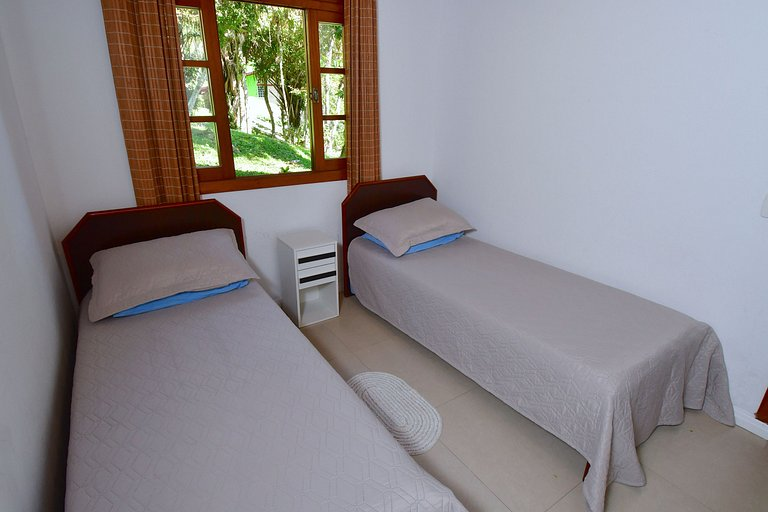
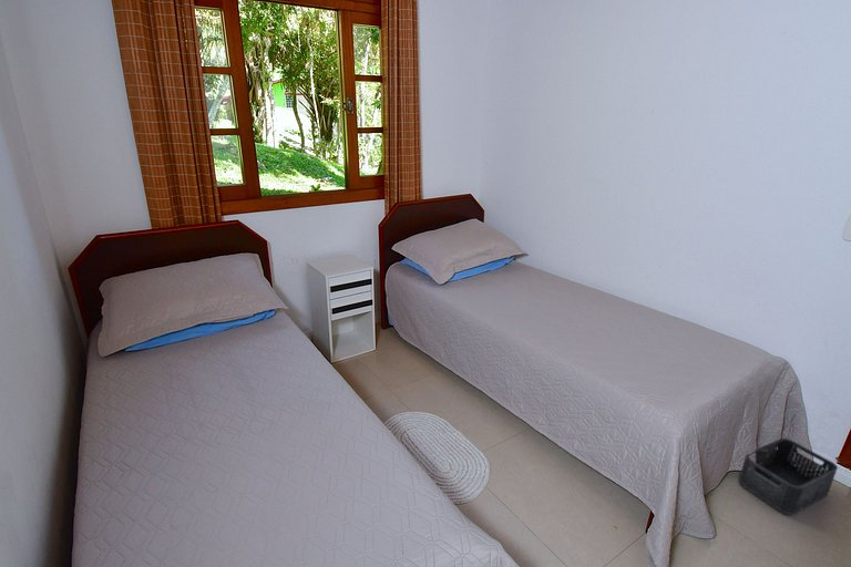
+ storage bin (786, 474)
